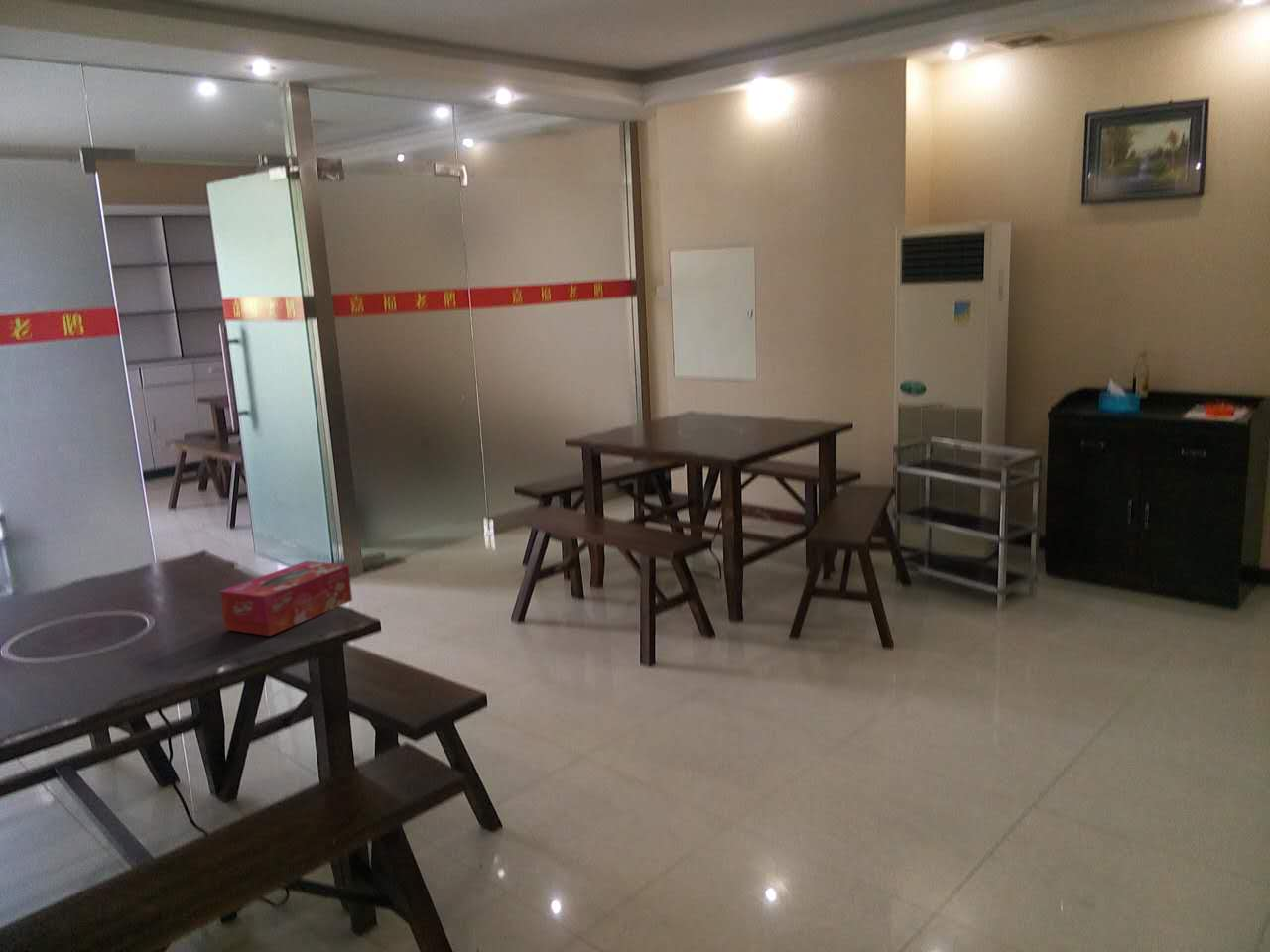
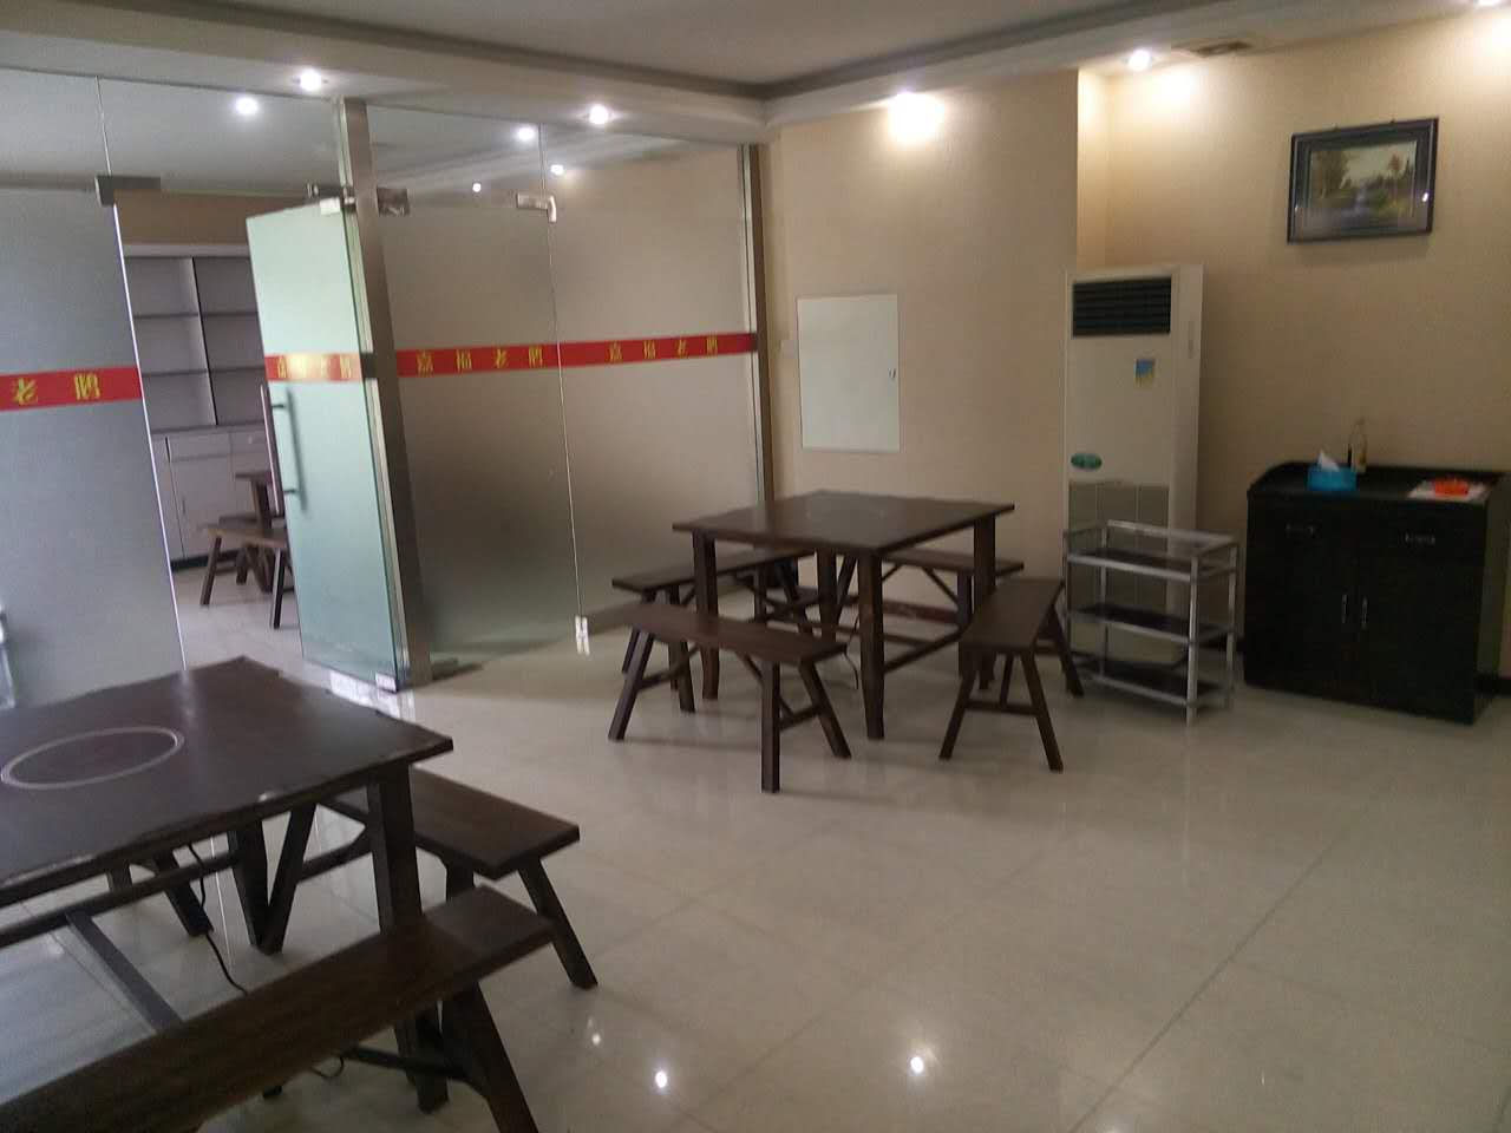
- tissue box (289, 596)
